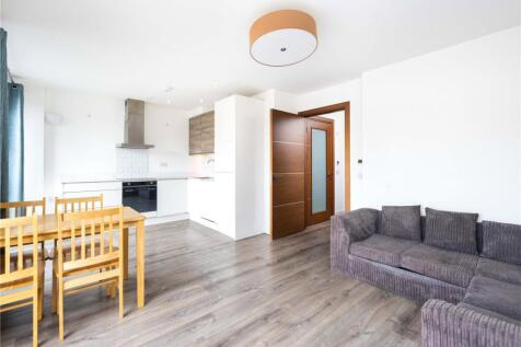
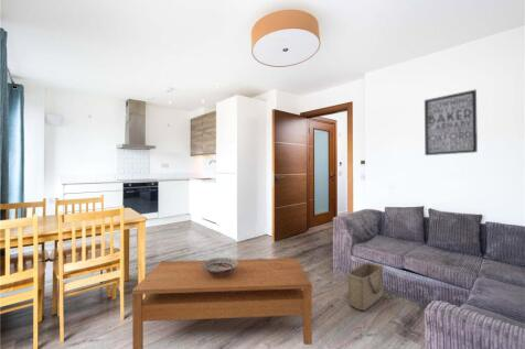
+ basket (366, 284)
+ decorative bowl (219, 268)
+ coffee table (227, 297)
+ wall art (449, 124)
